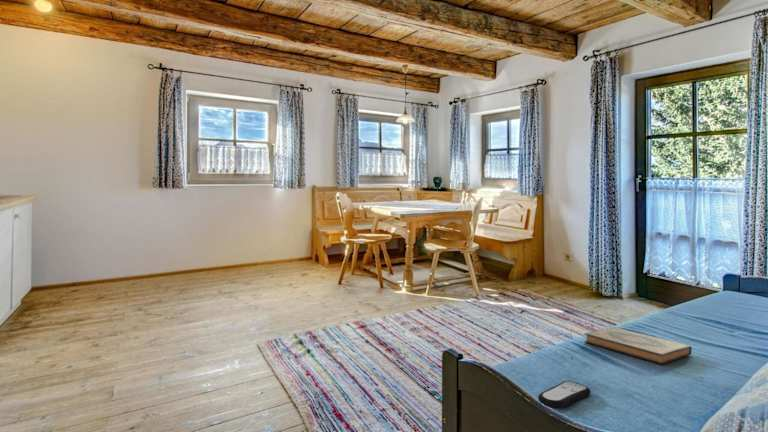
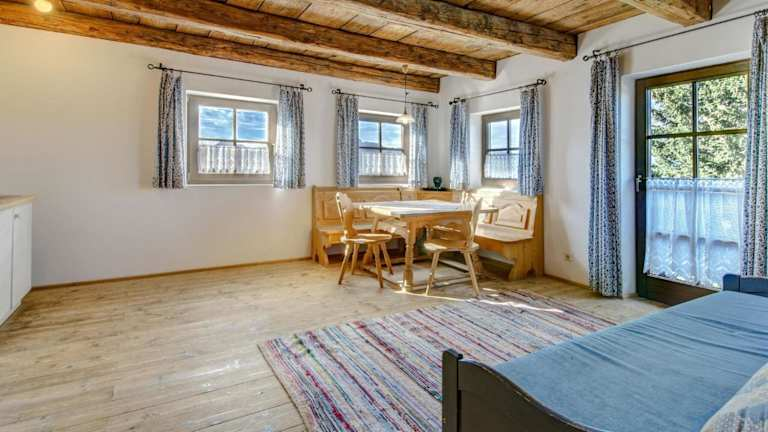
- hardback book (635, 343)
- remote control (563, 394)
